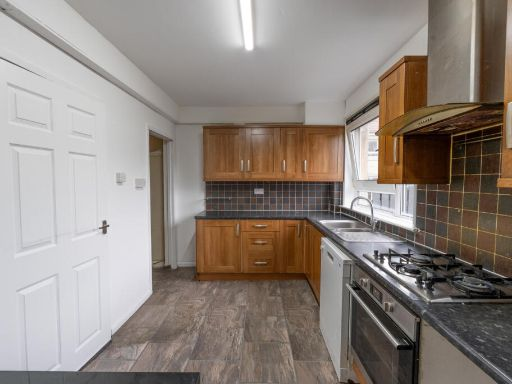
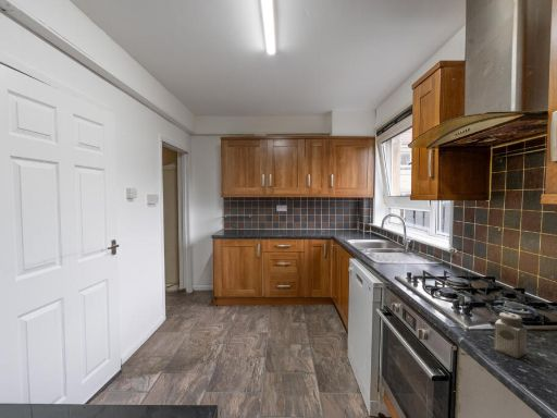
+ salt shaker (510, 332)
